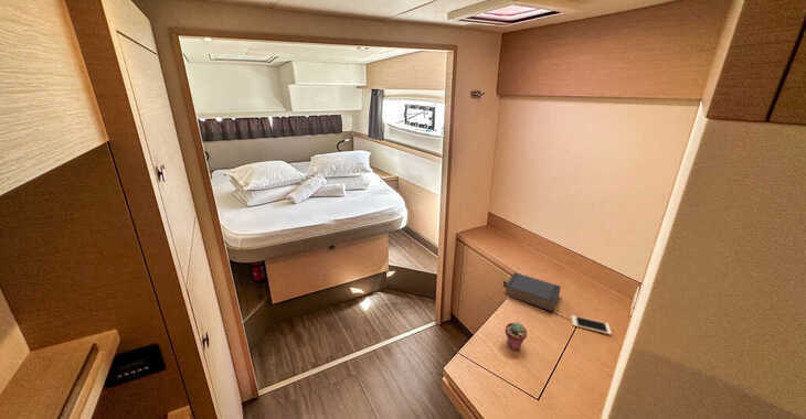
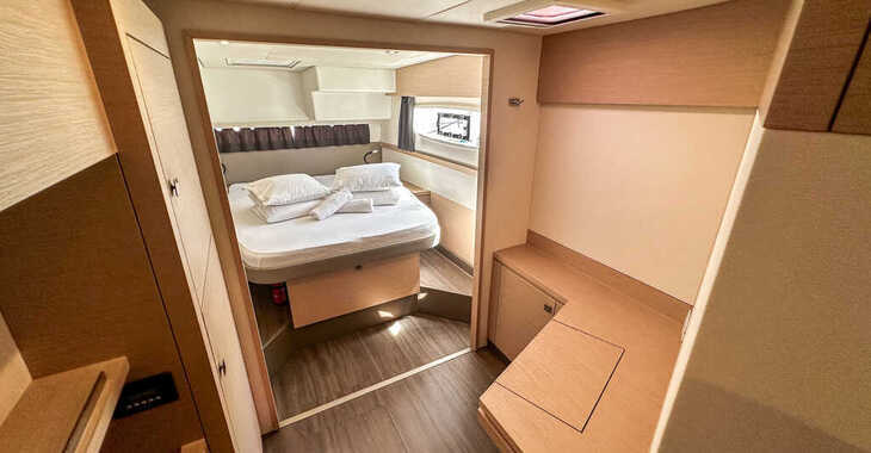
- cell phone (590, 324)
- potted succulent (516, 334)
- book (532, 290)
